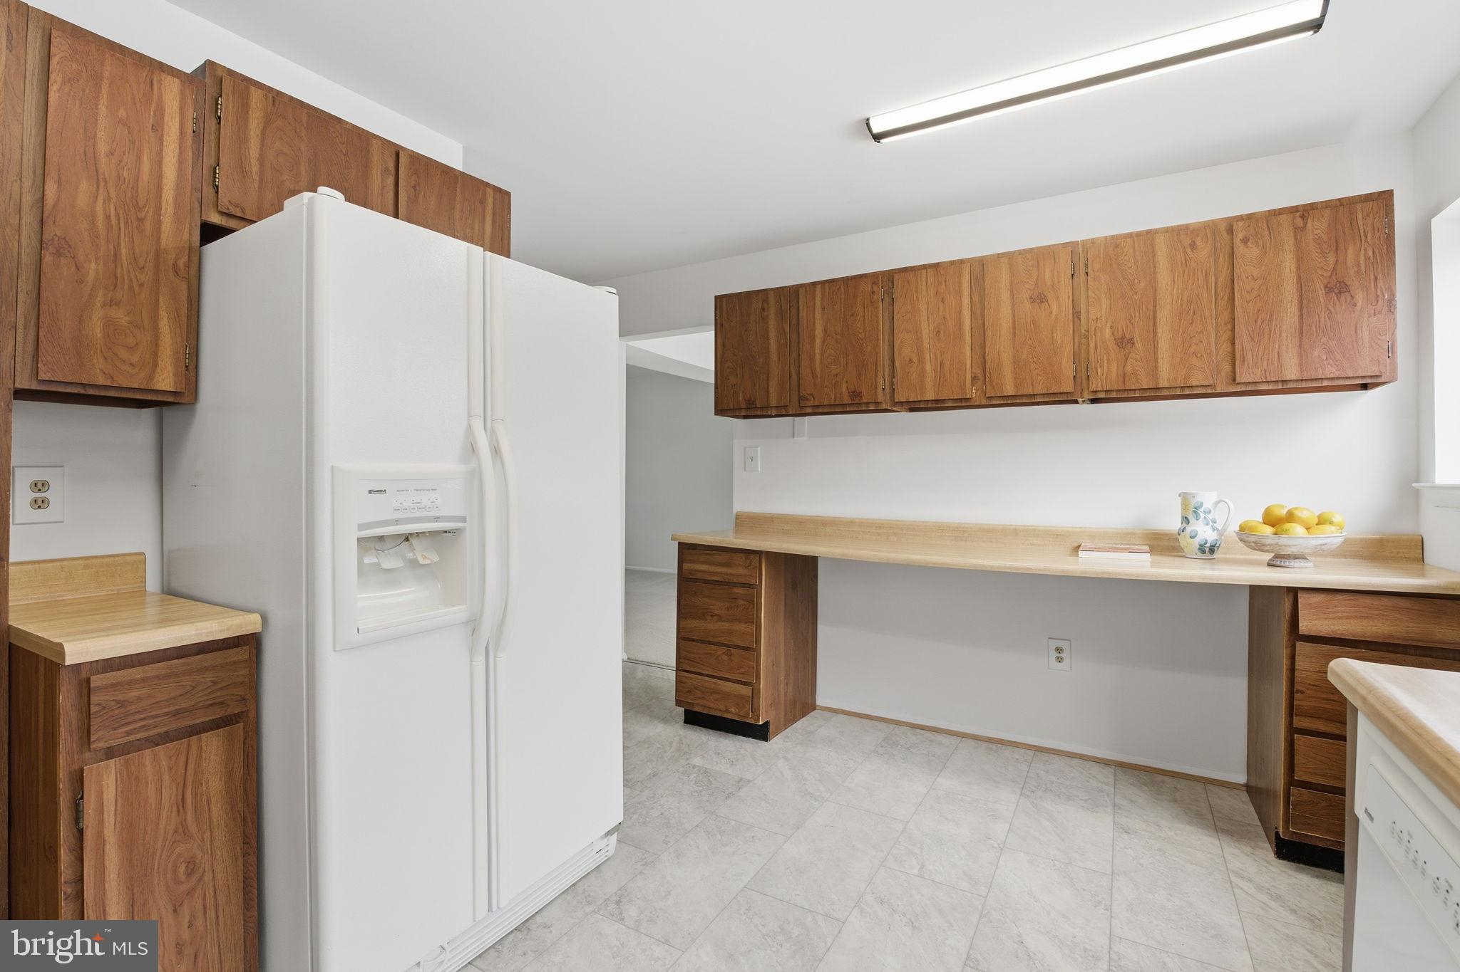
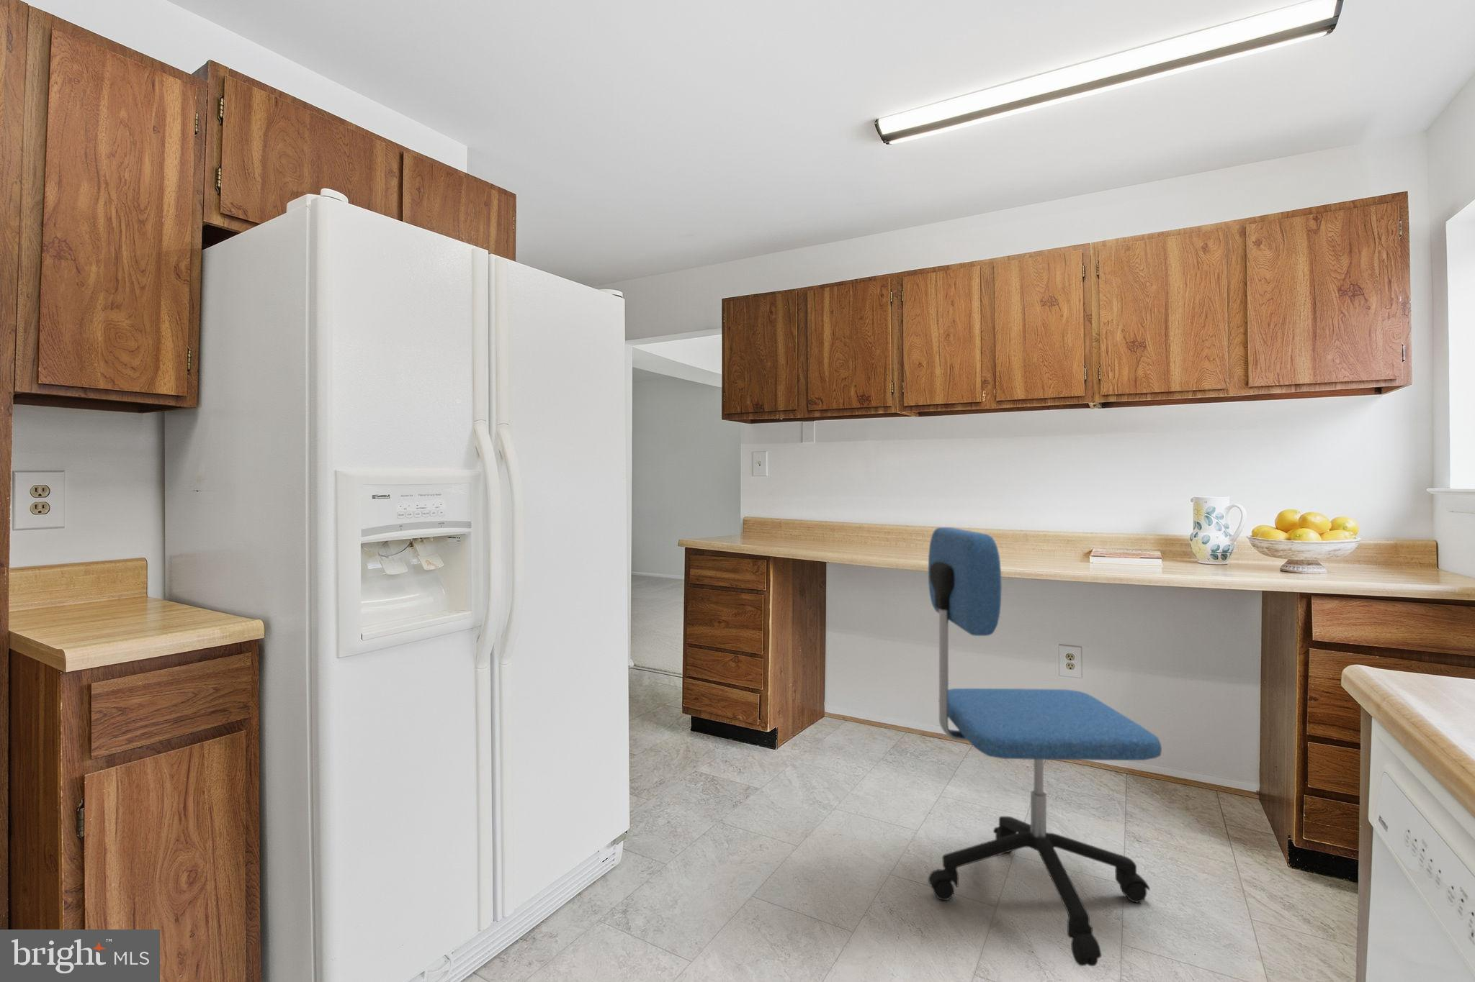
+ office chair (1039, 715)
